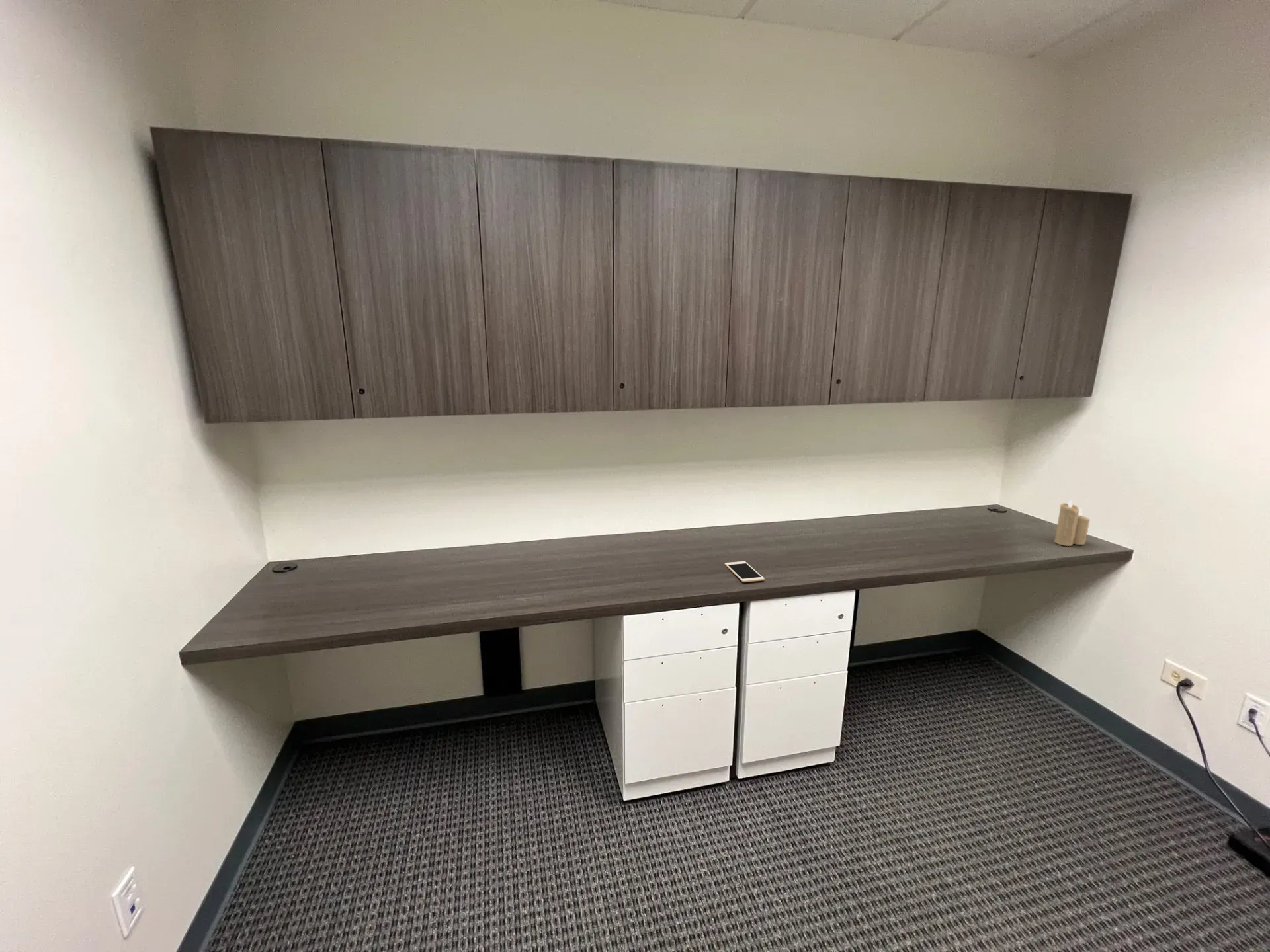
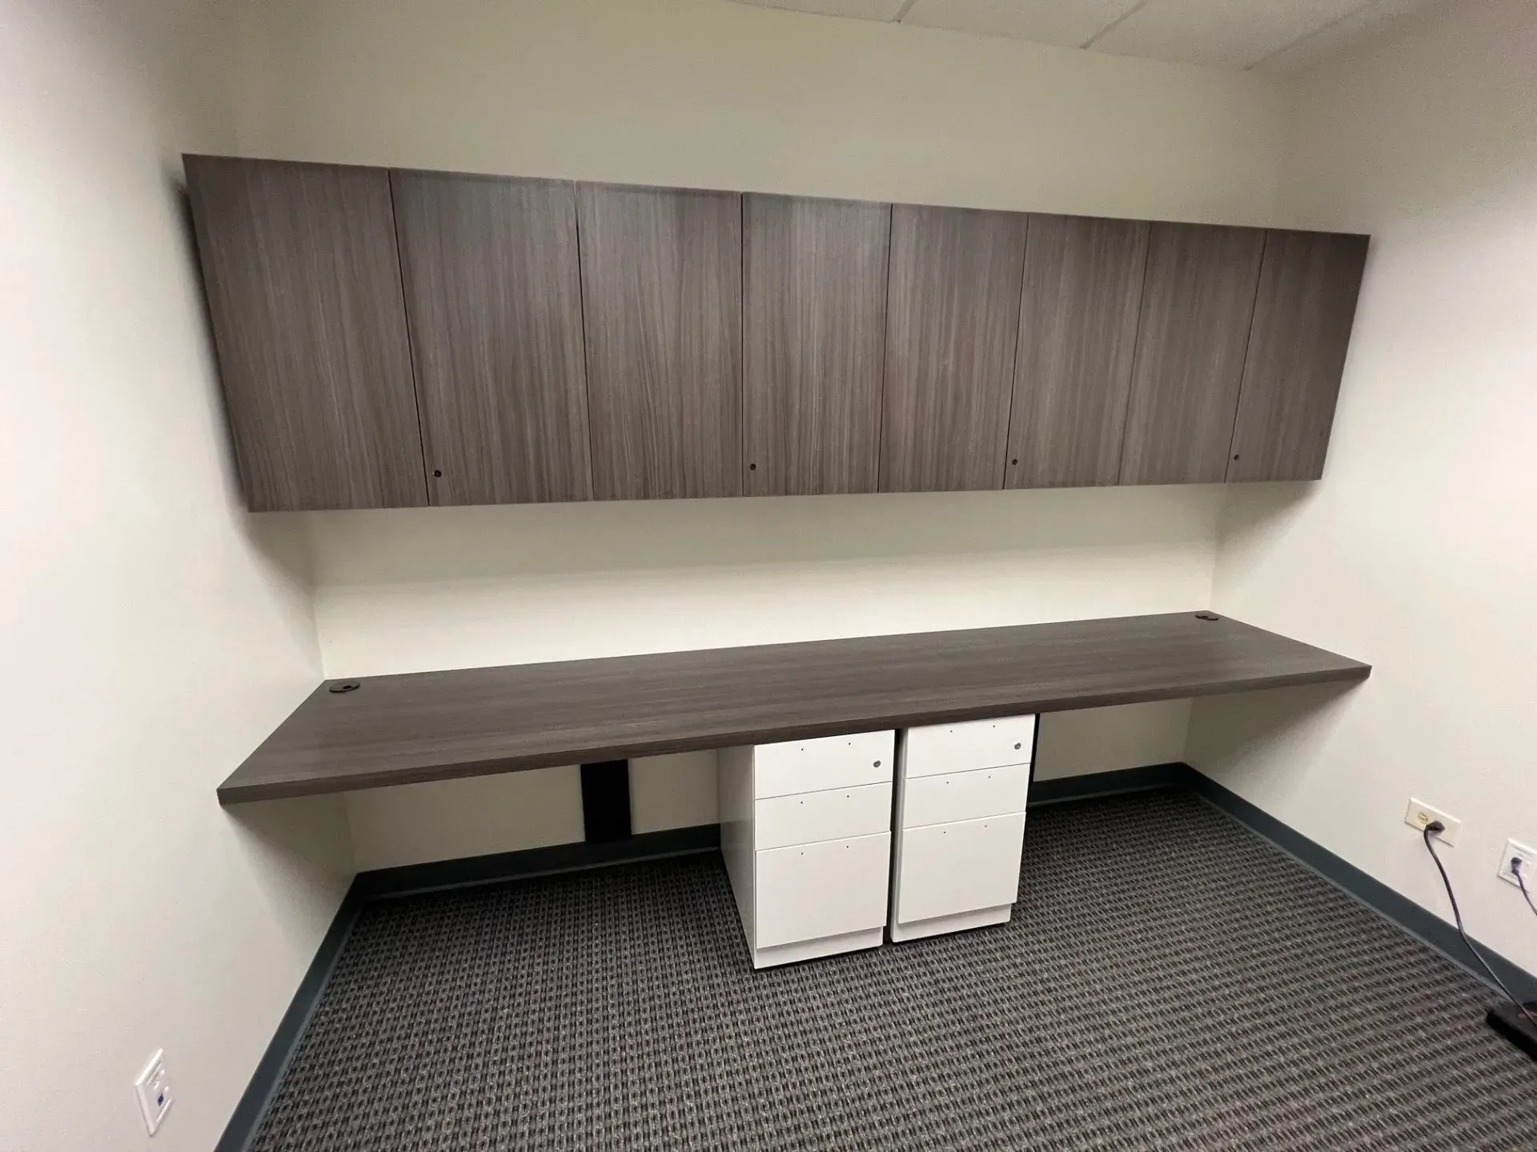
- candle (1073, 521)
- cell phone (743, 571)
